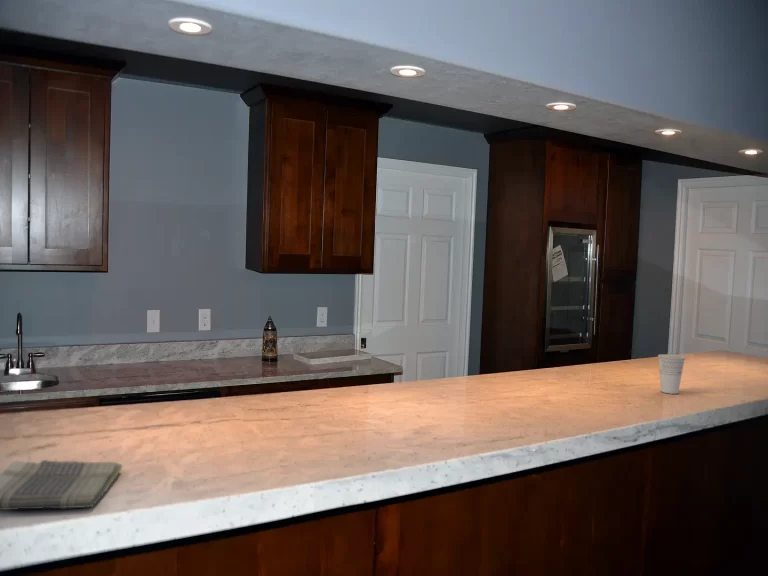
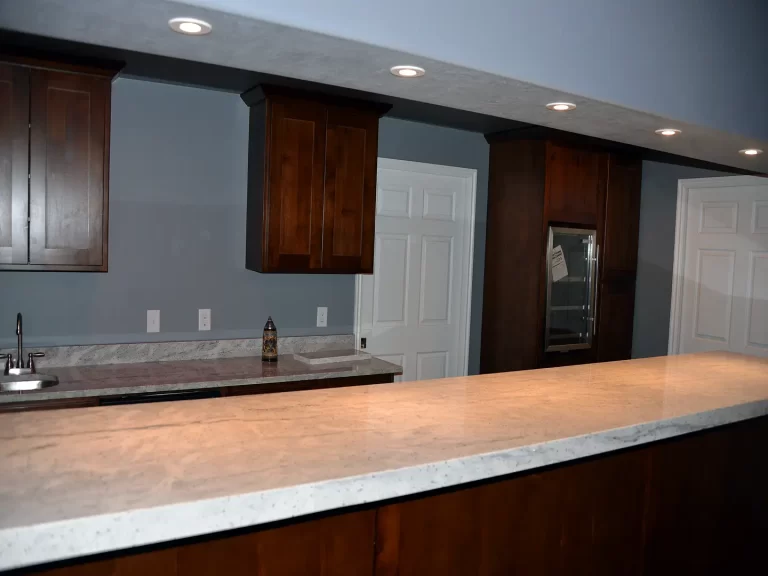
- dish towel (54, 480)
- cup (670, 373)
